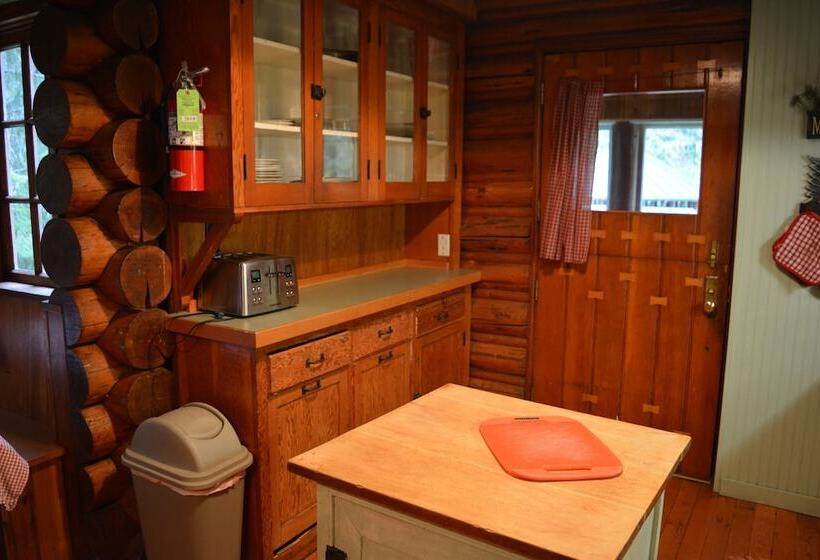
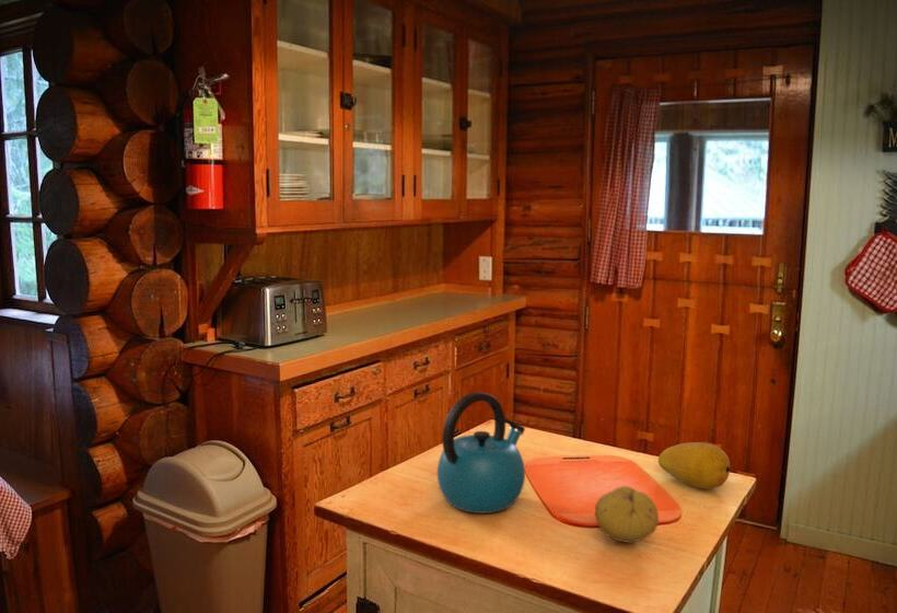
+ kettle (485, 446)
+ fruit (692, 462)
+ fruit (626, 514)
